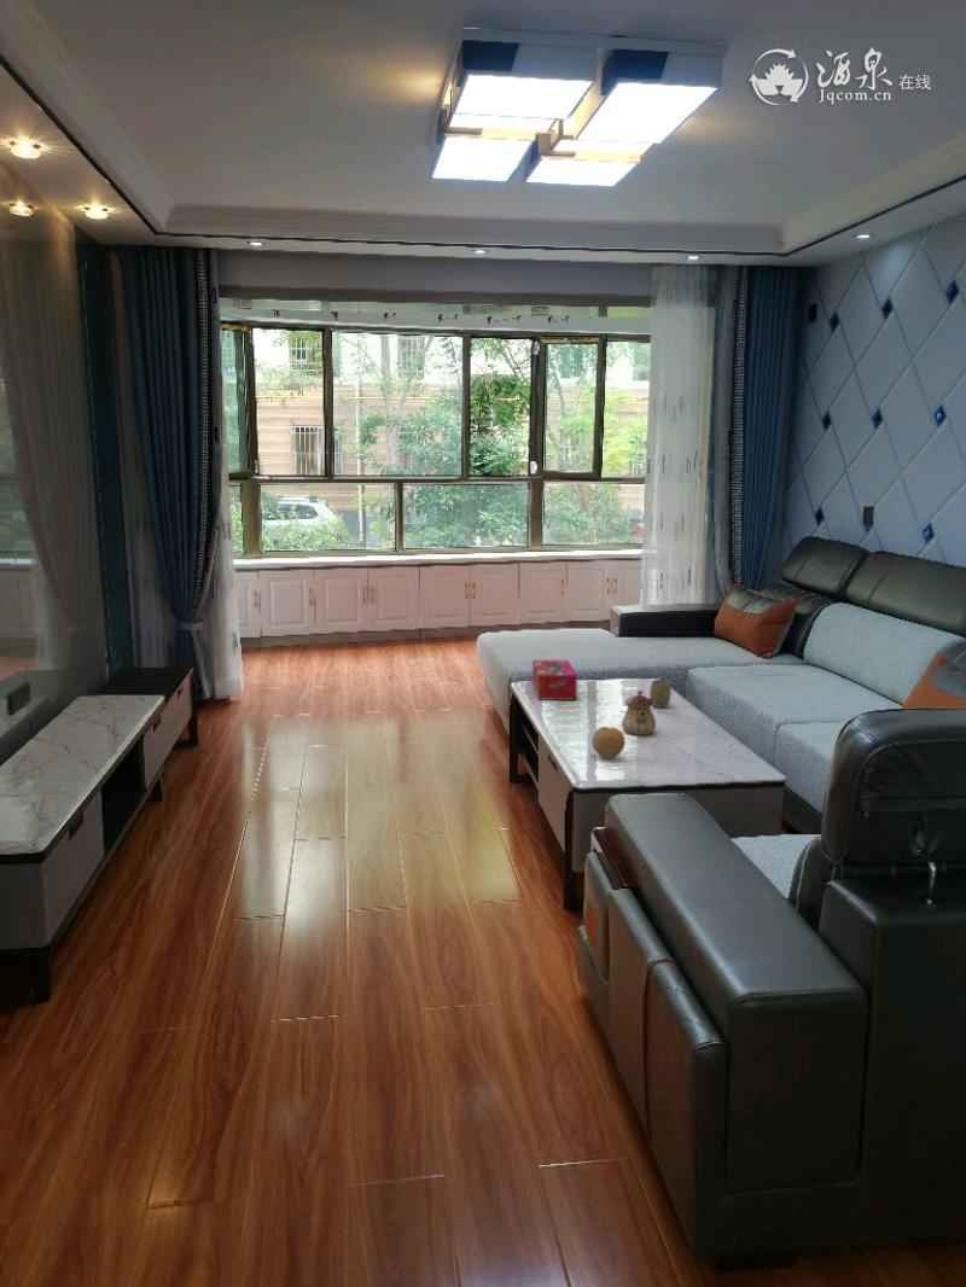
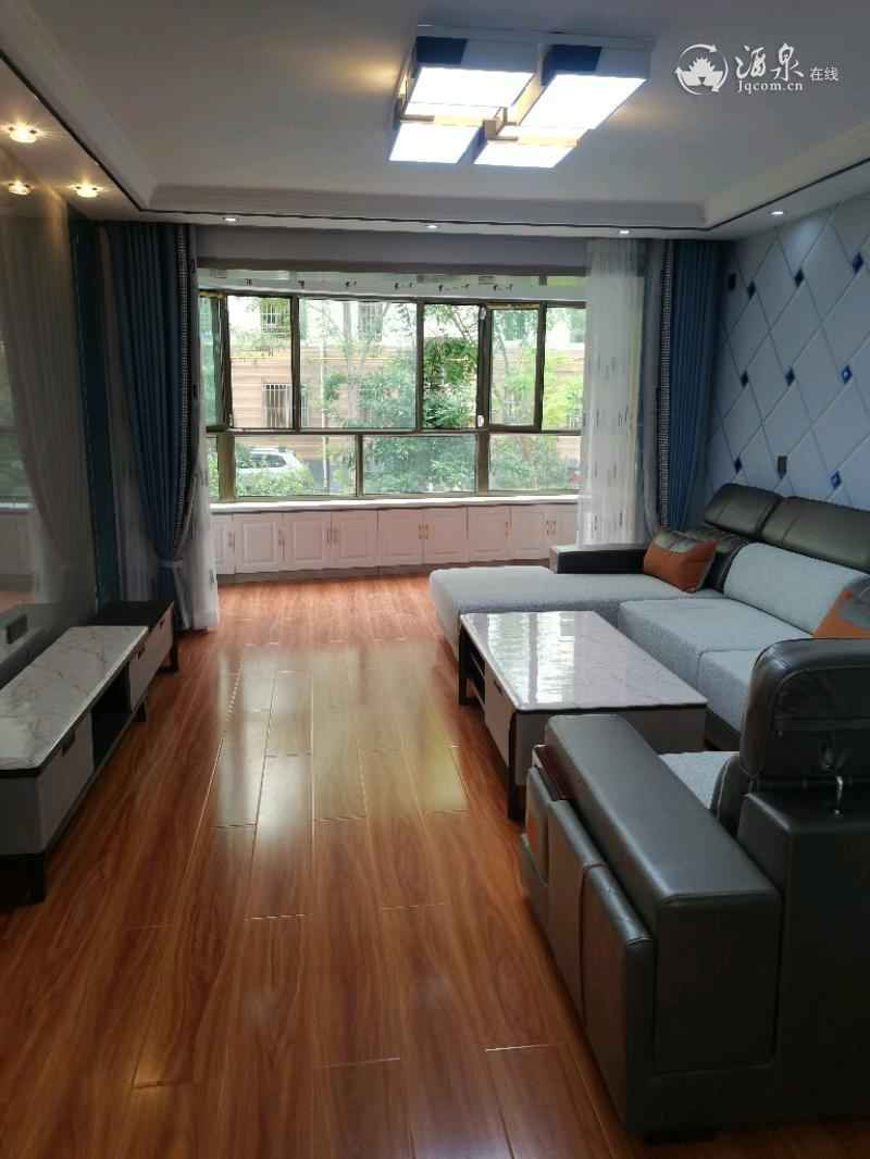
- cup (659, 693)
- fruit (607, 741)
- teapot (639, 710)
- tissue box (553, 679)
